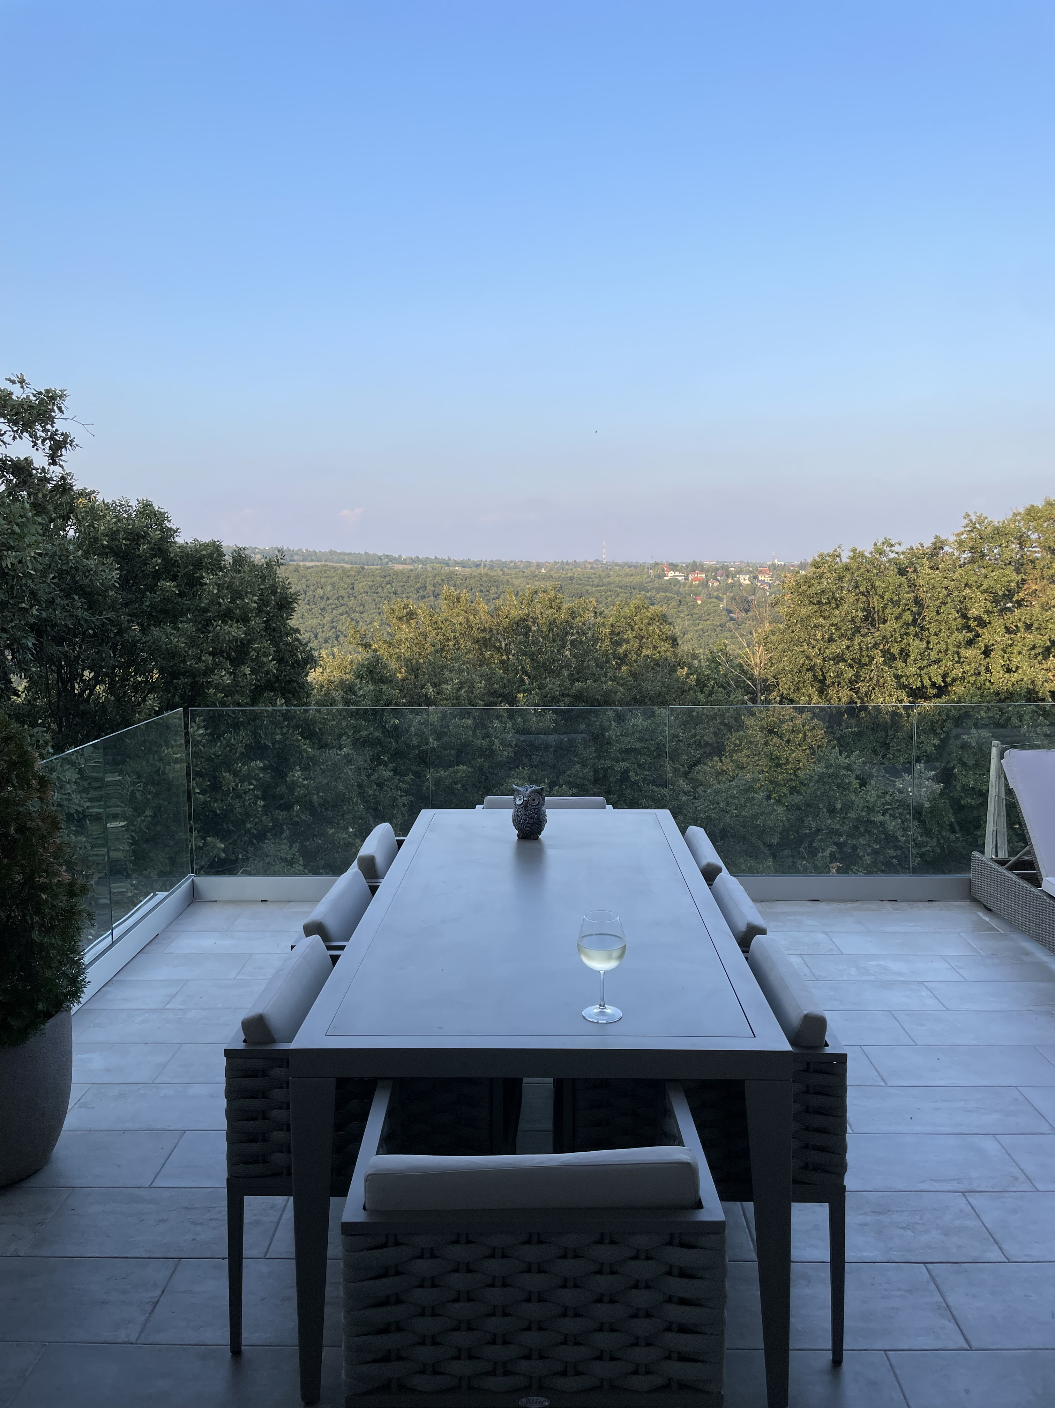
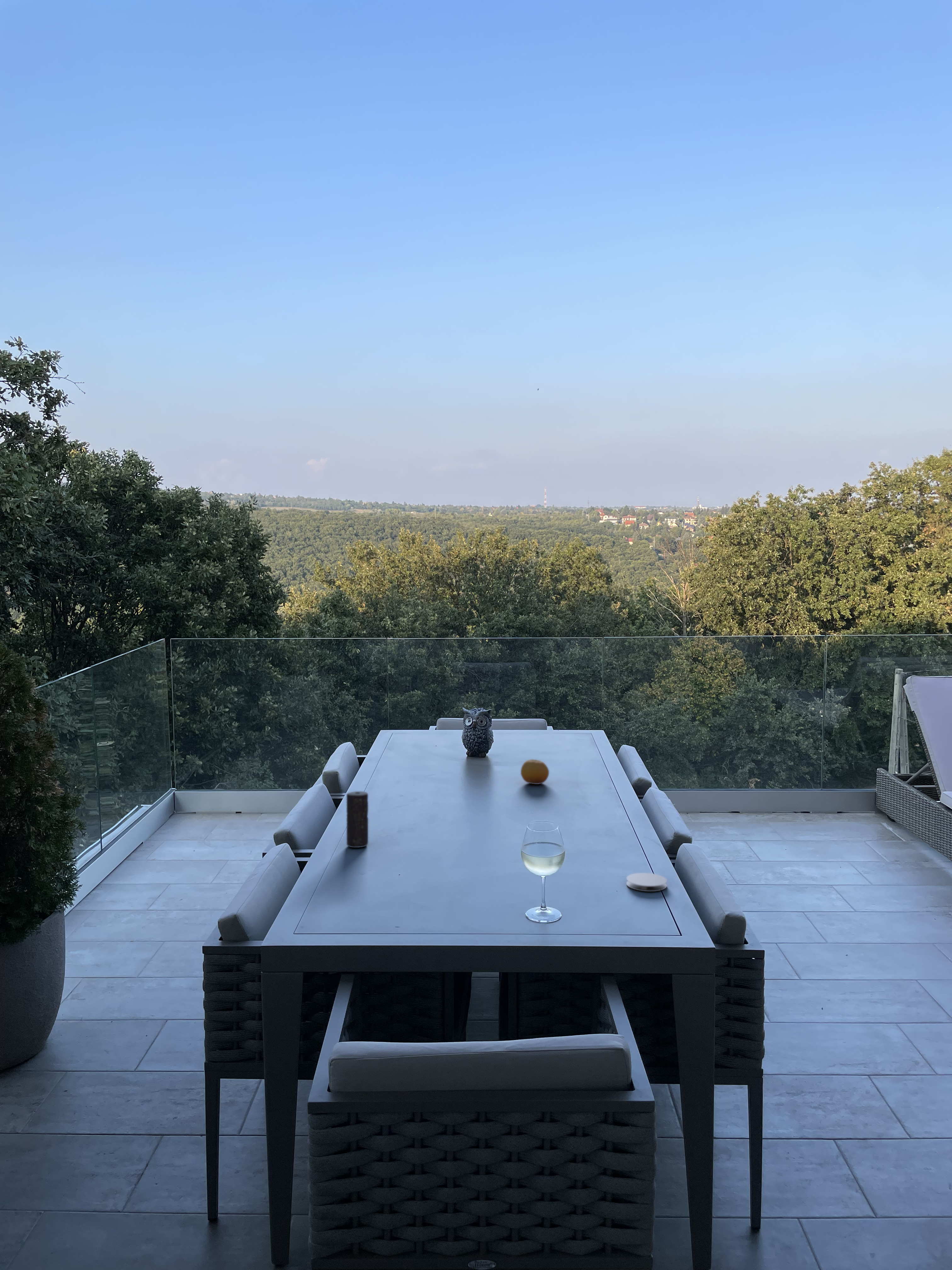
+ candle (357, 819)
+ fruit (535, 772)
+ coaster (646, 882)
